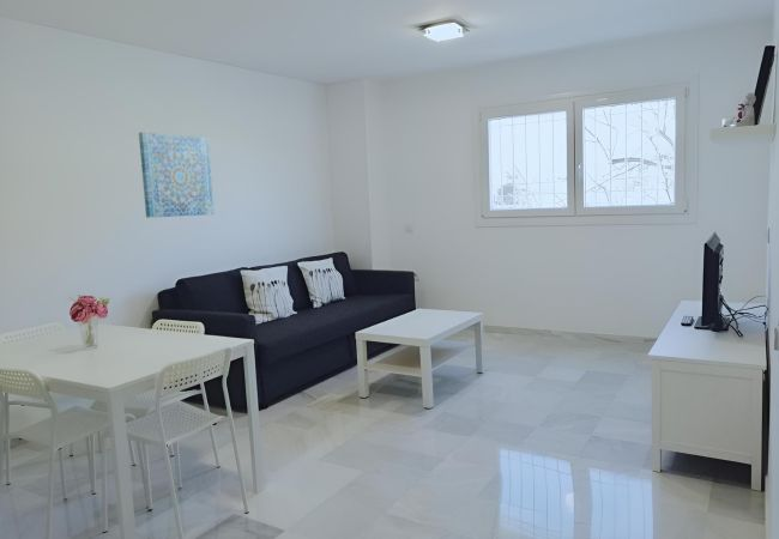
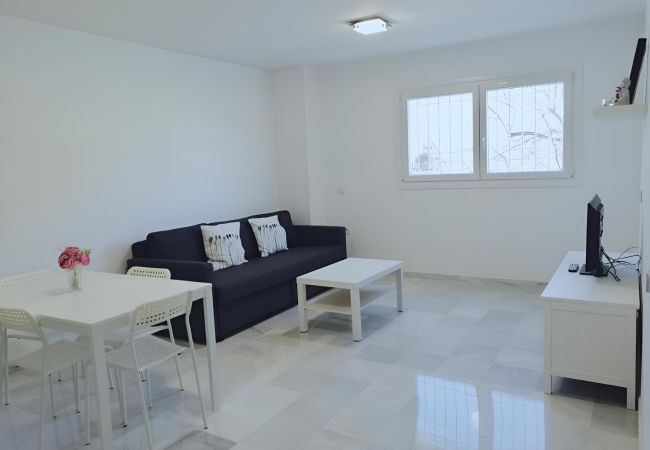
- wall art (179, 175)
